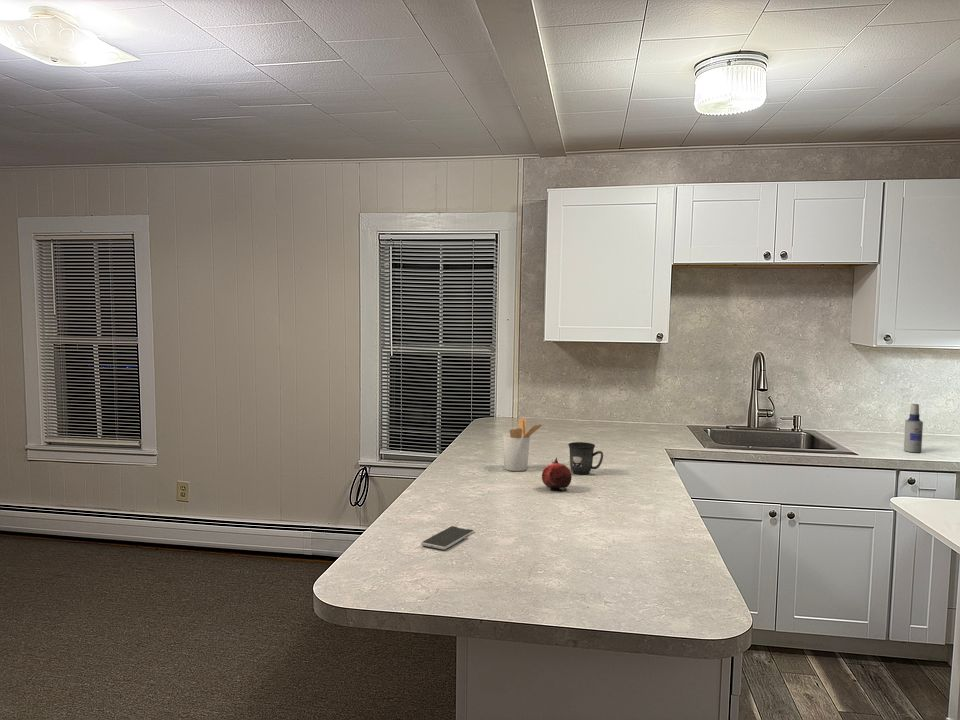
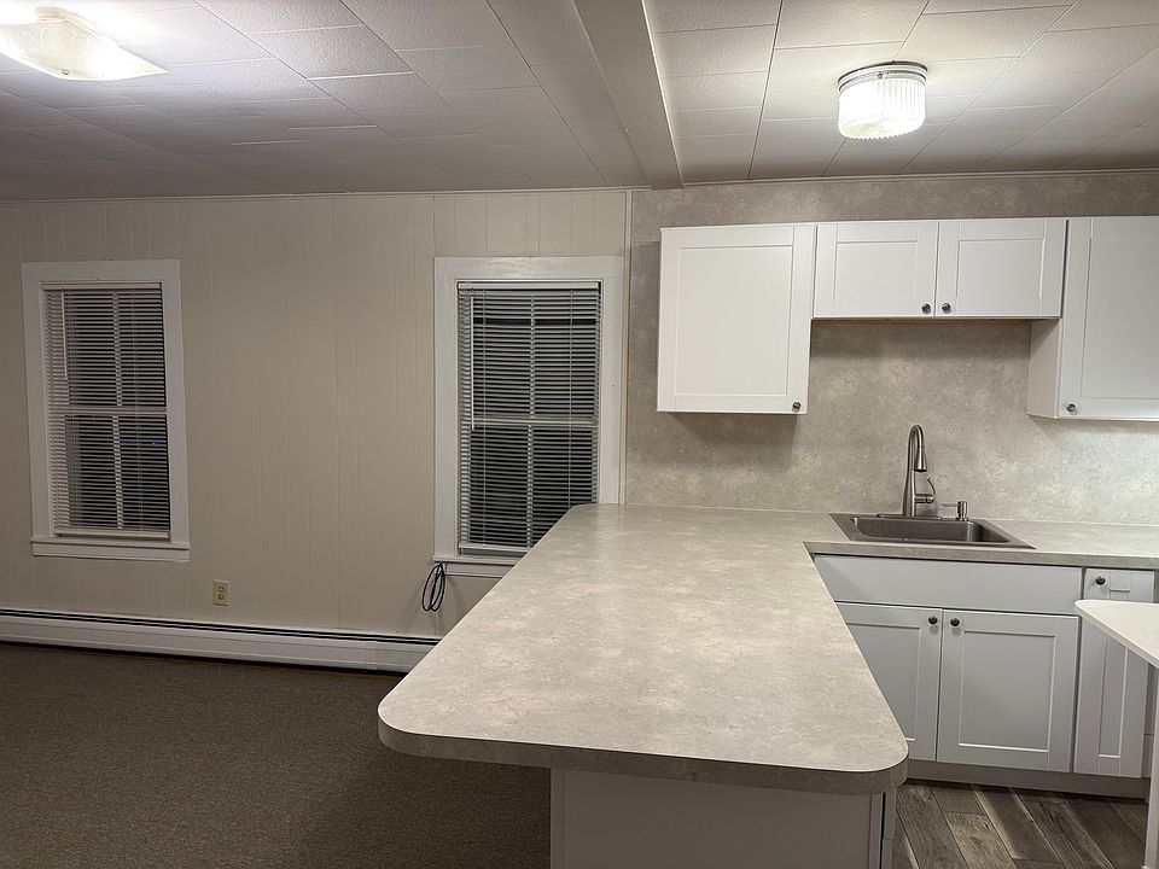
- spray bottle (913, 427)
- fruit (556, 473)
- smartphone (448, 537)
- utensil holder (523, 444)
- mug (585, 459)
